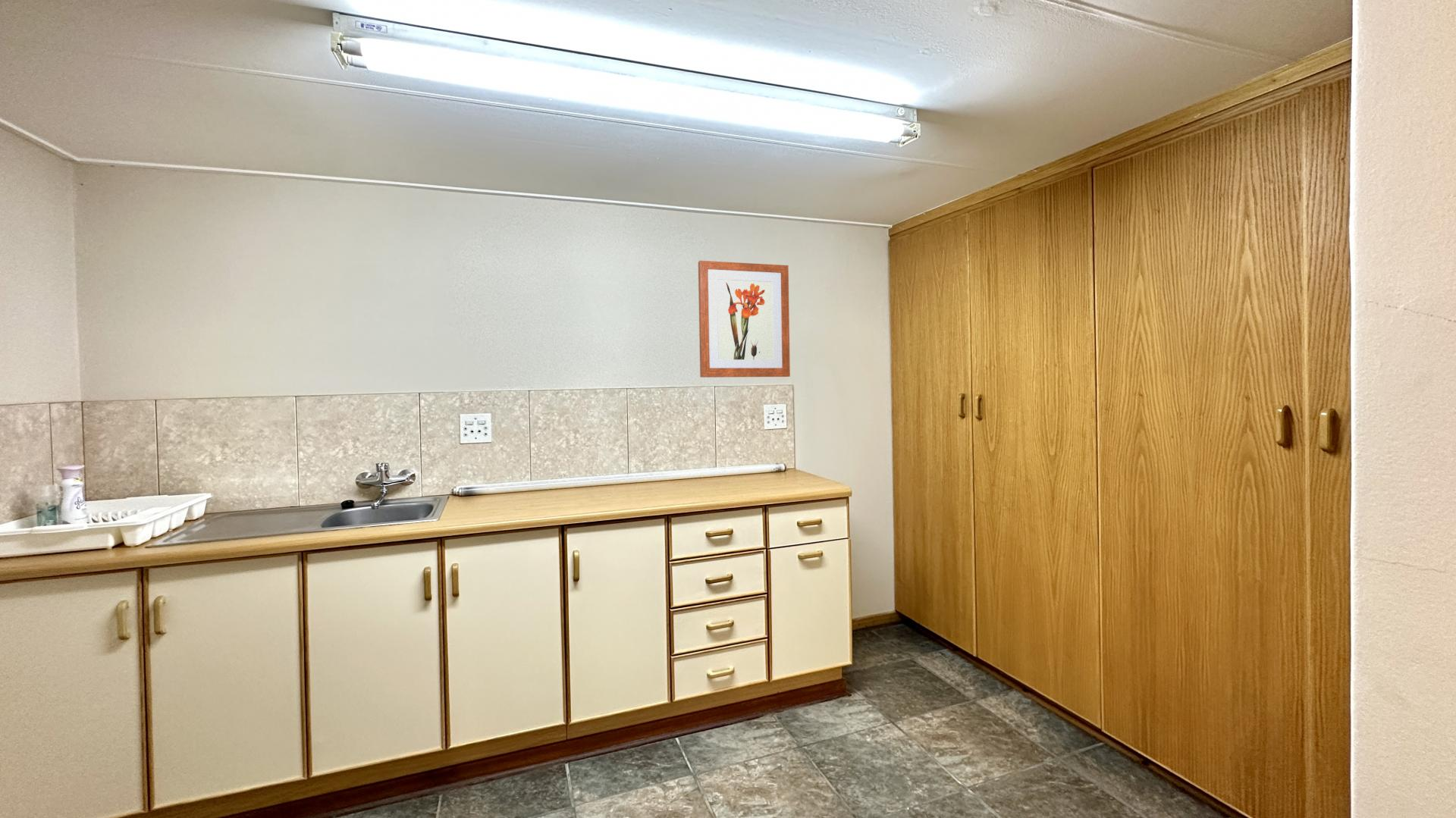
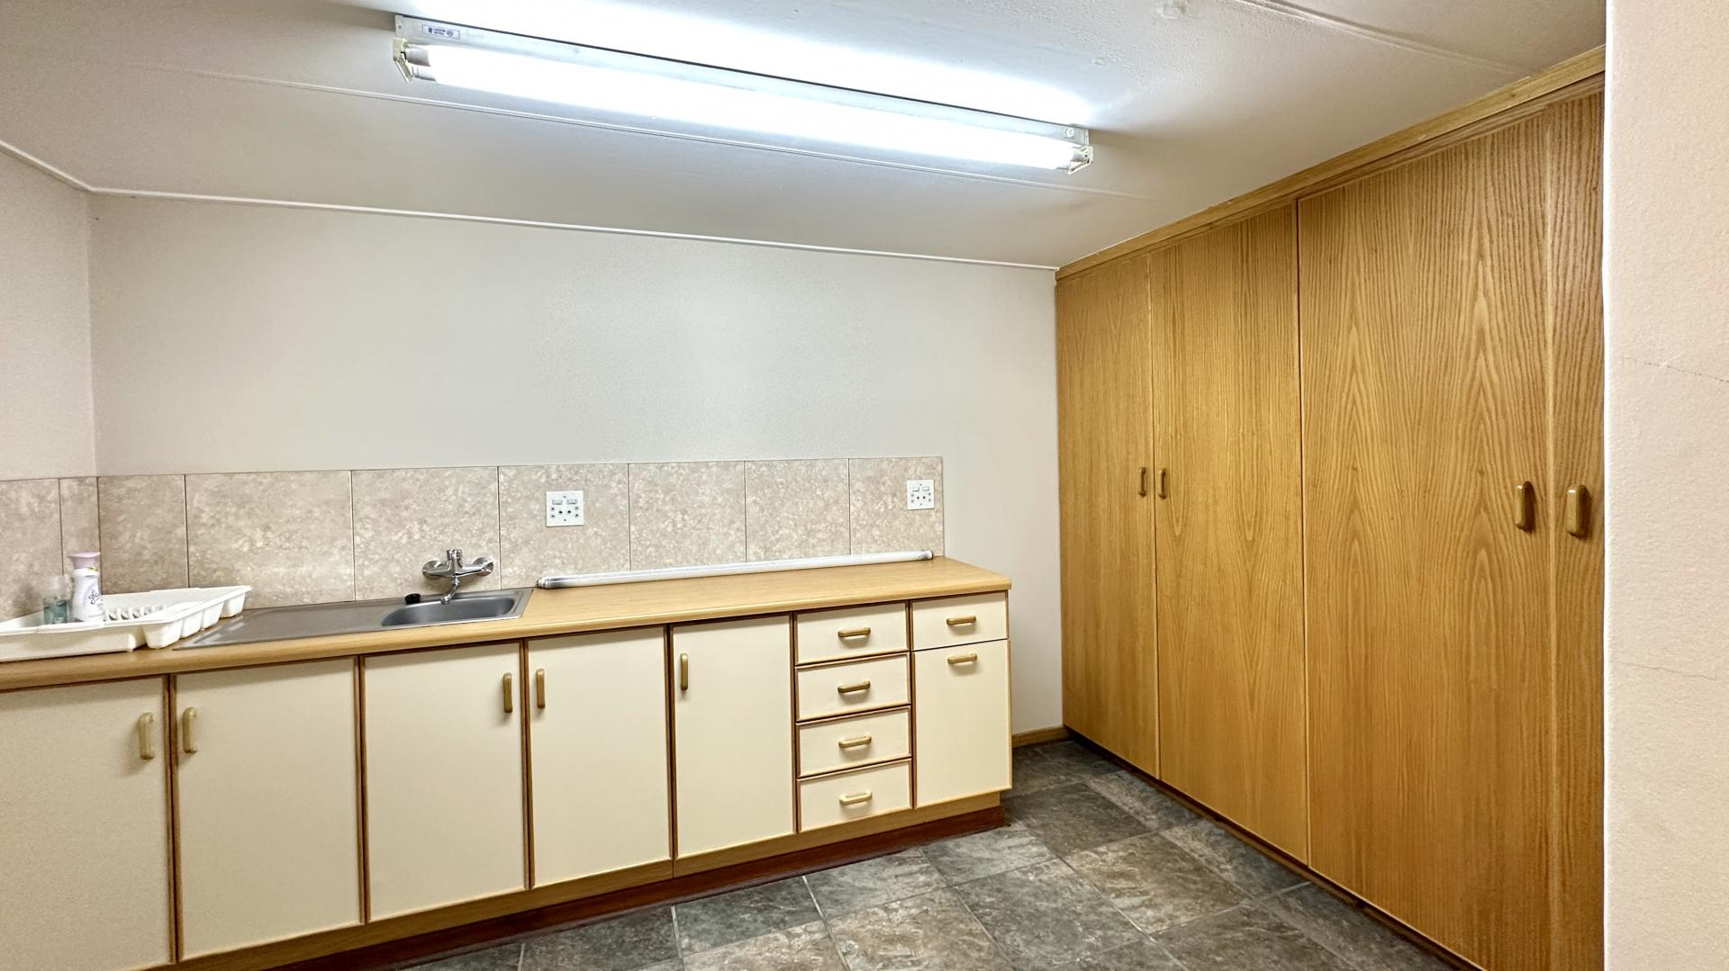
- wall art (745, 320)
